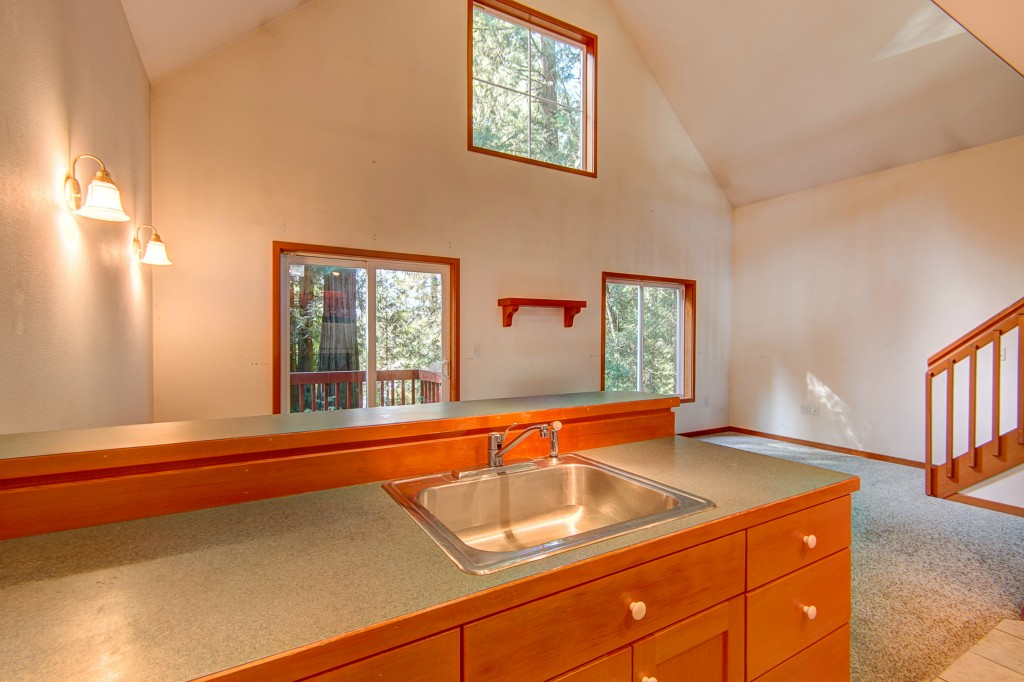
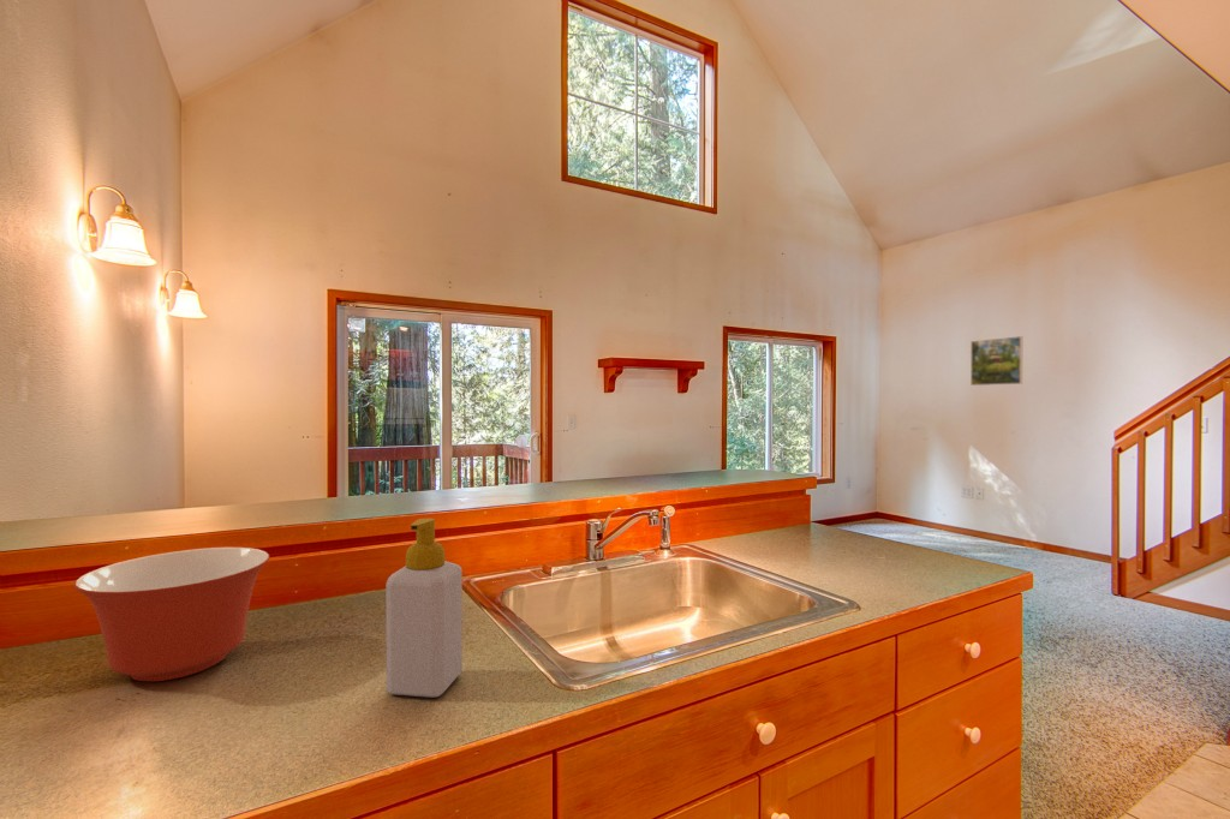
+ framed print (996, 361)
+ soap bottle (425, 602)
+ mixing bowl (180, 614)
